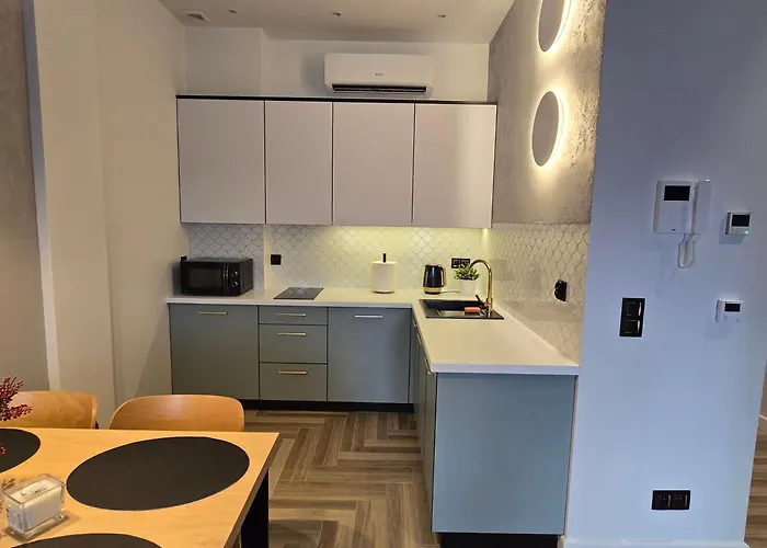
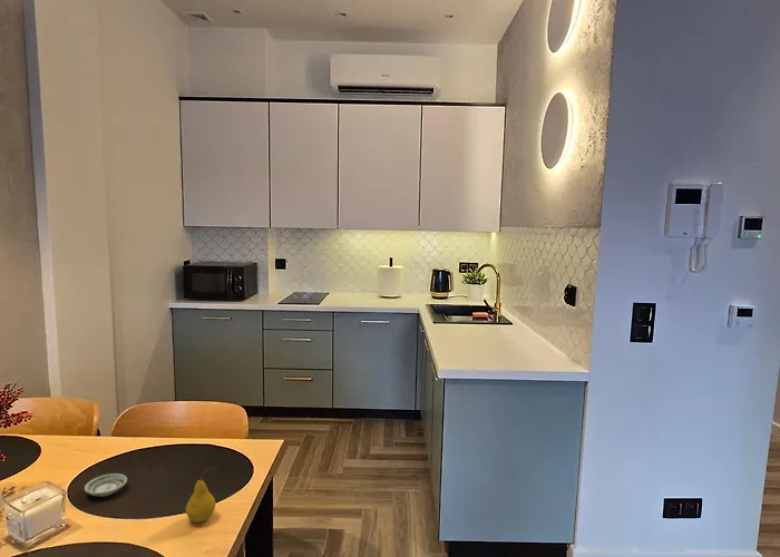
+ saucer (106, 487)
+ fruit (199, 495)
